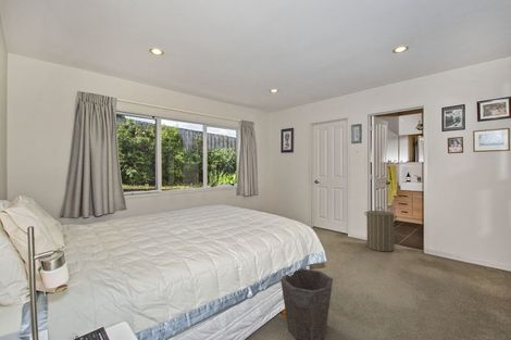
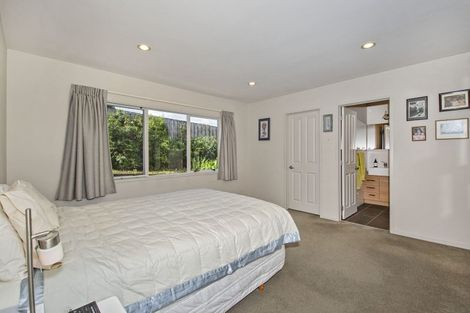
- waste bin (307, 303)
- laundry hamper (379, 227)
